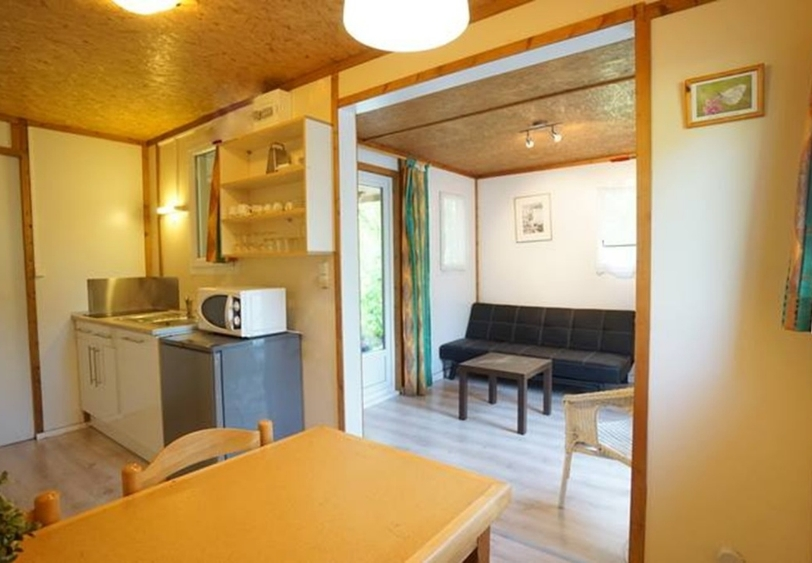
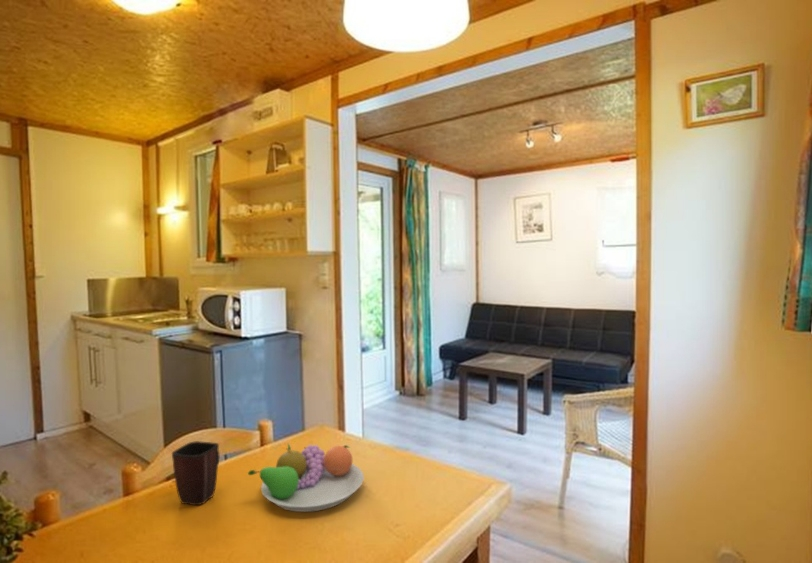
+ fruit bowl (308, 470)
+ mug (198, 470)
